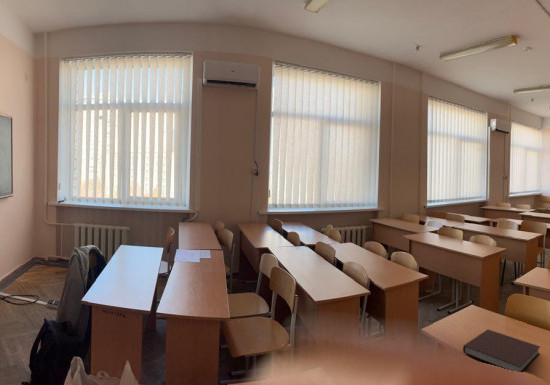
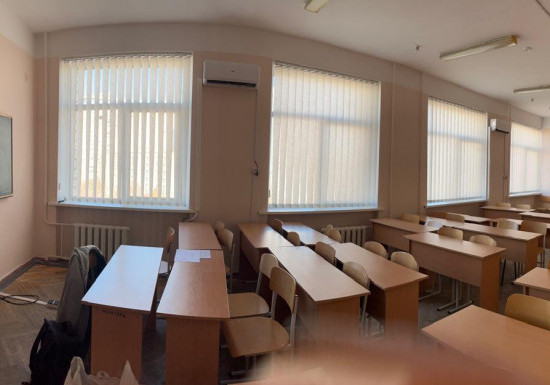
- notebook (501, 349)
